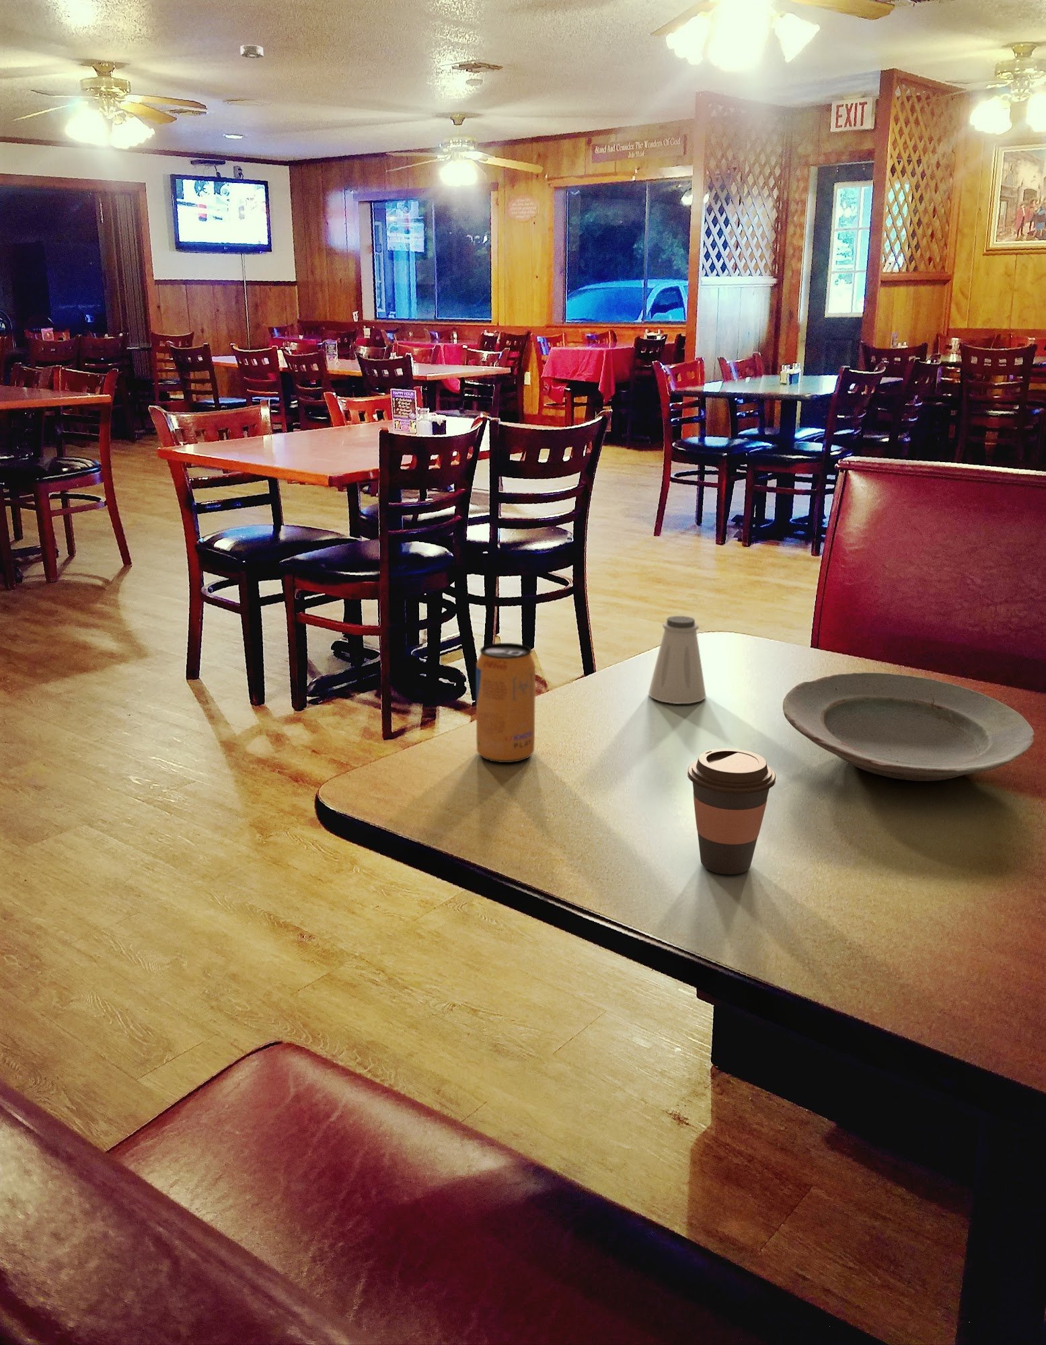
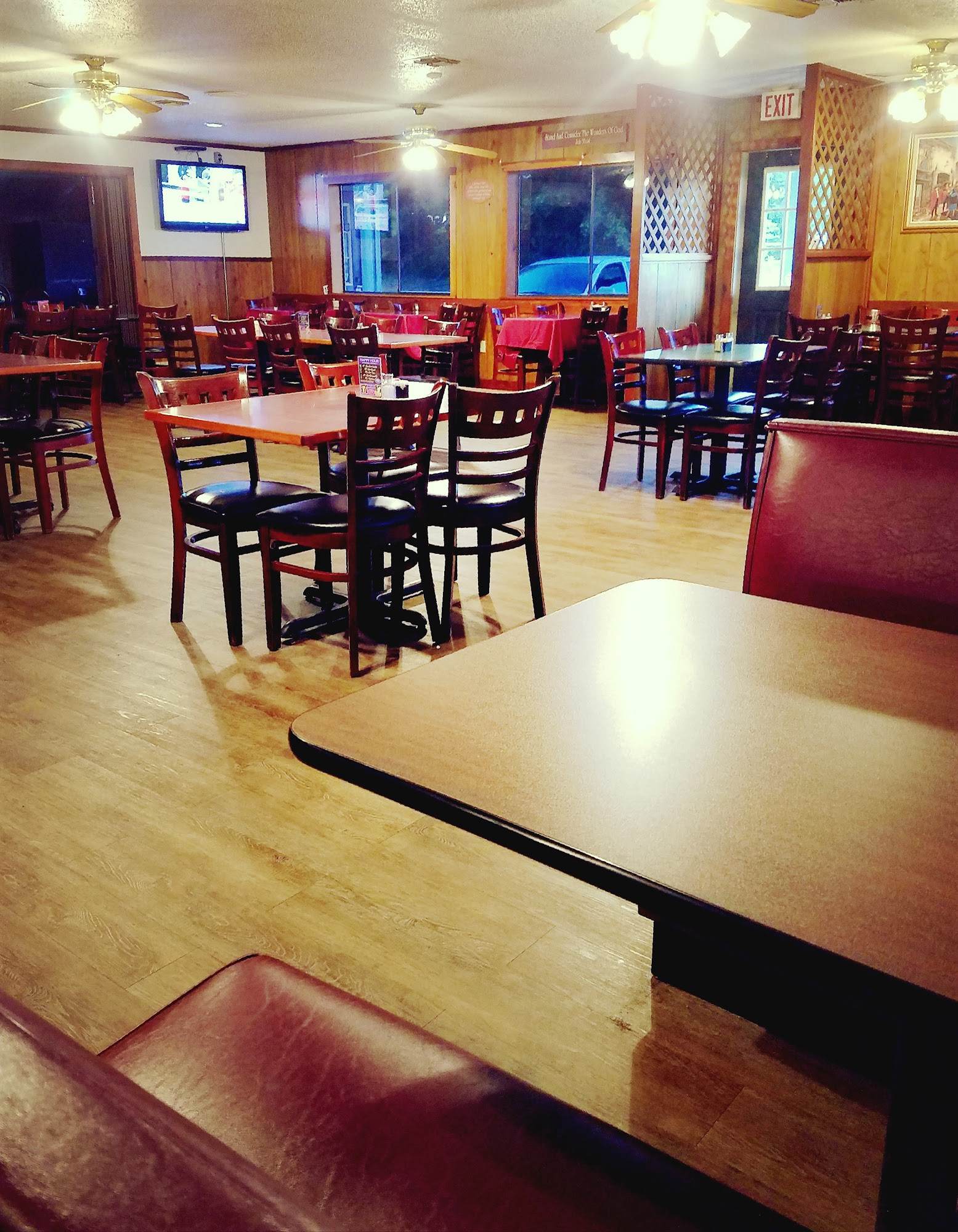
- smoke detector (251, 51)
- beverage can (506, 702)
- coffee cup (728, 812)
- saltshaker (679, 657)
- plate (902, 735)
